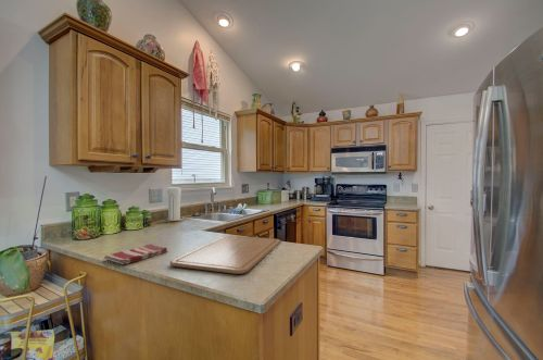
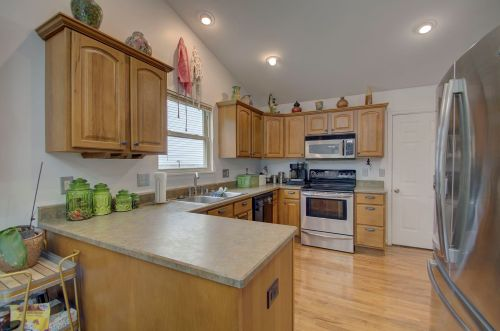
- dish towel (137, 252)
- chopping board (232, 250)
